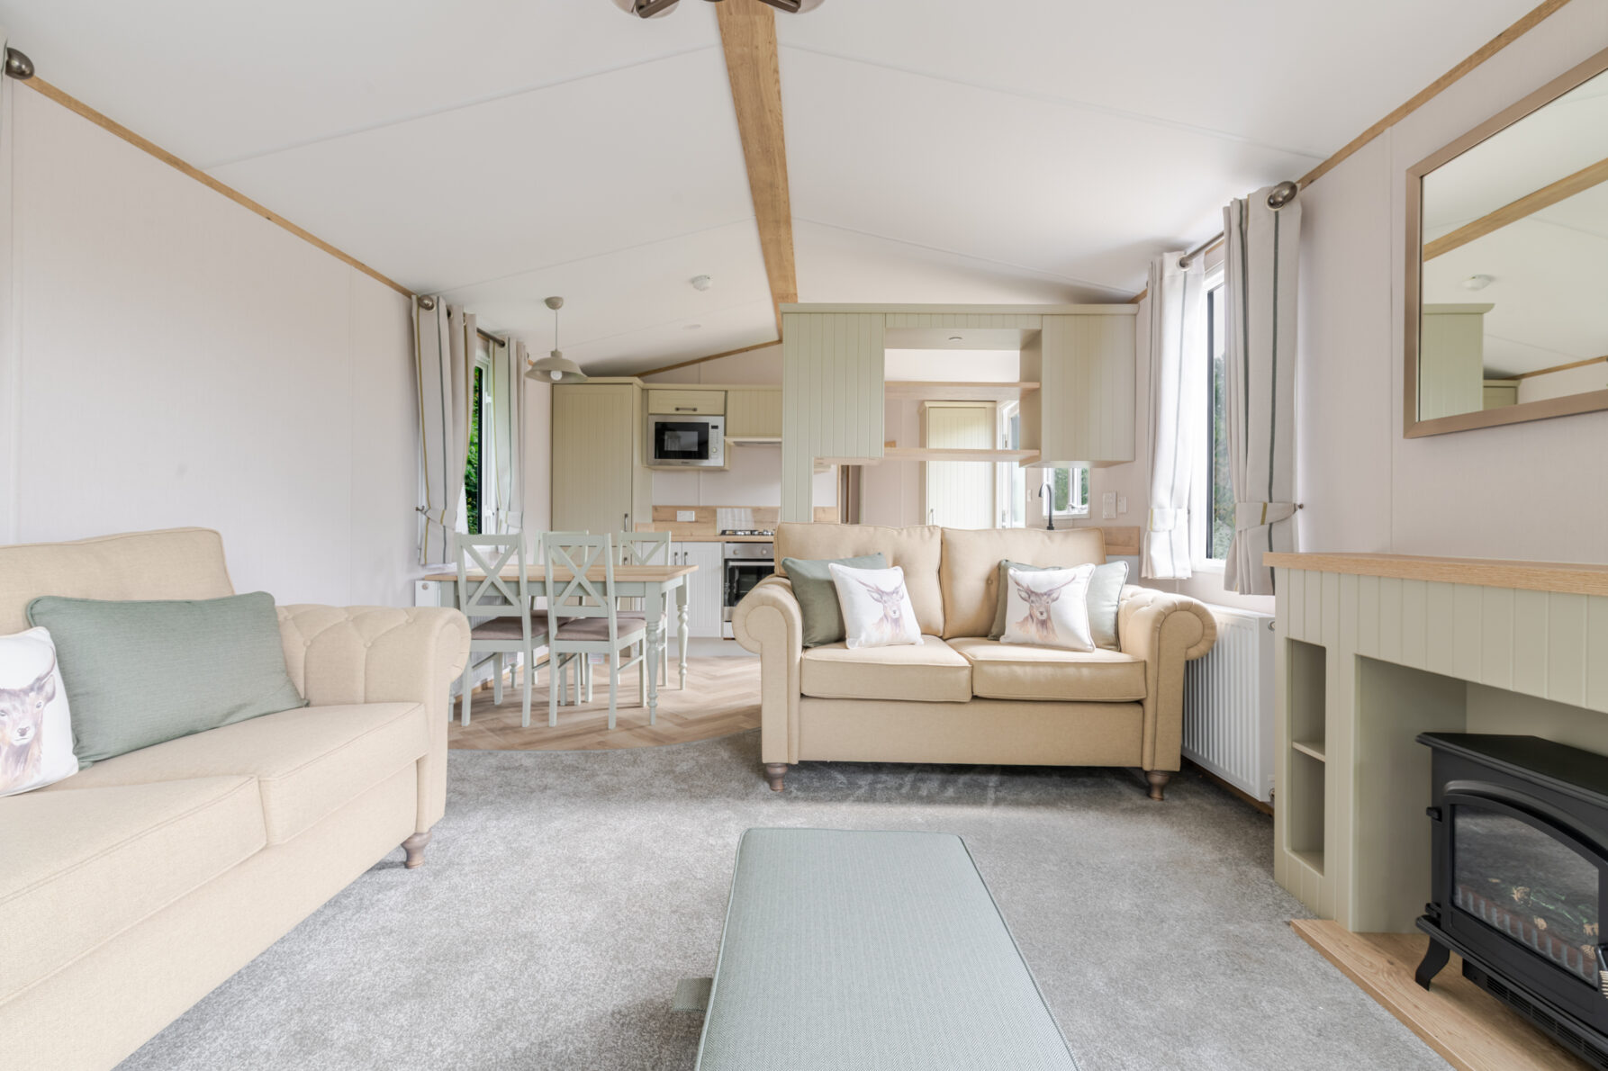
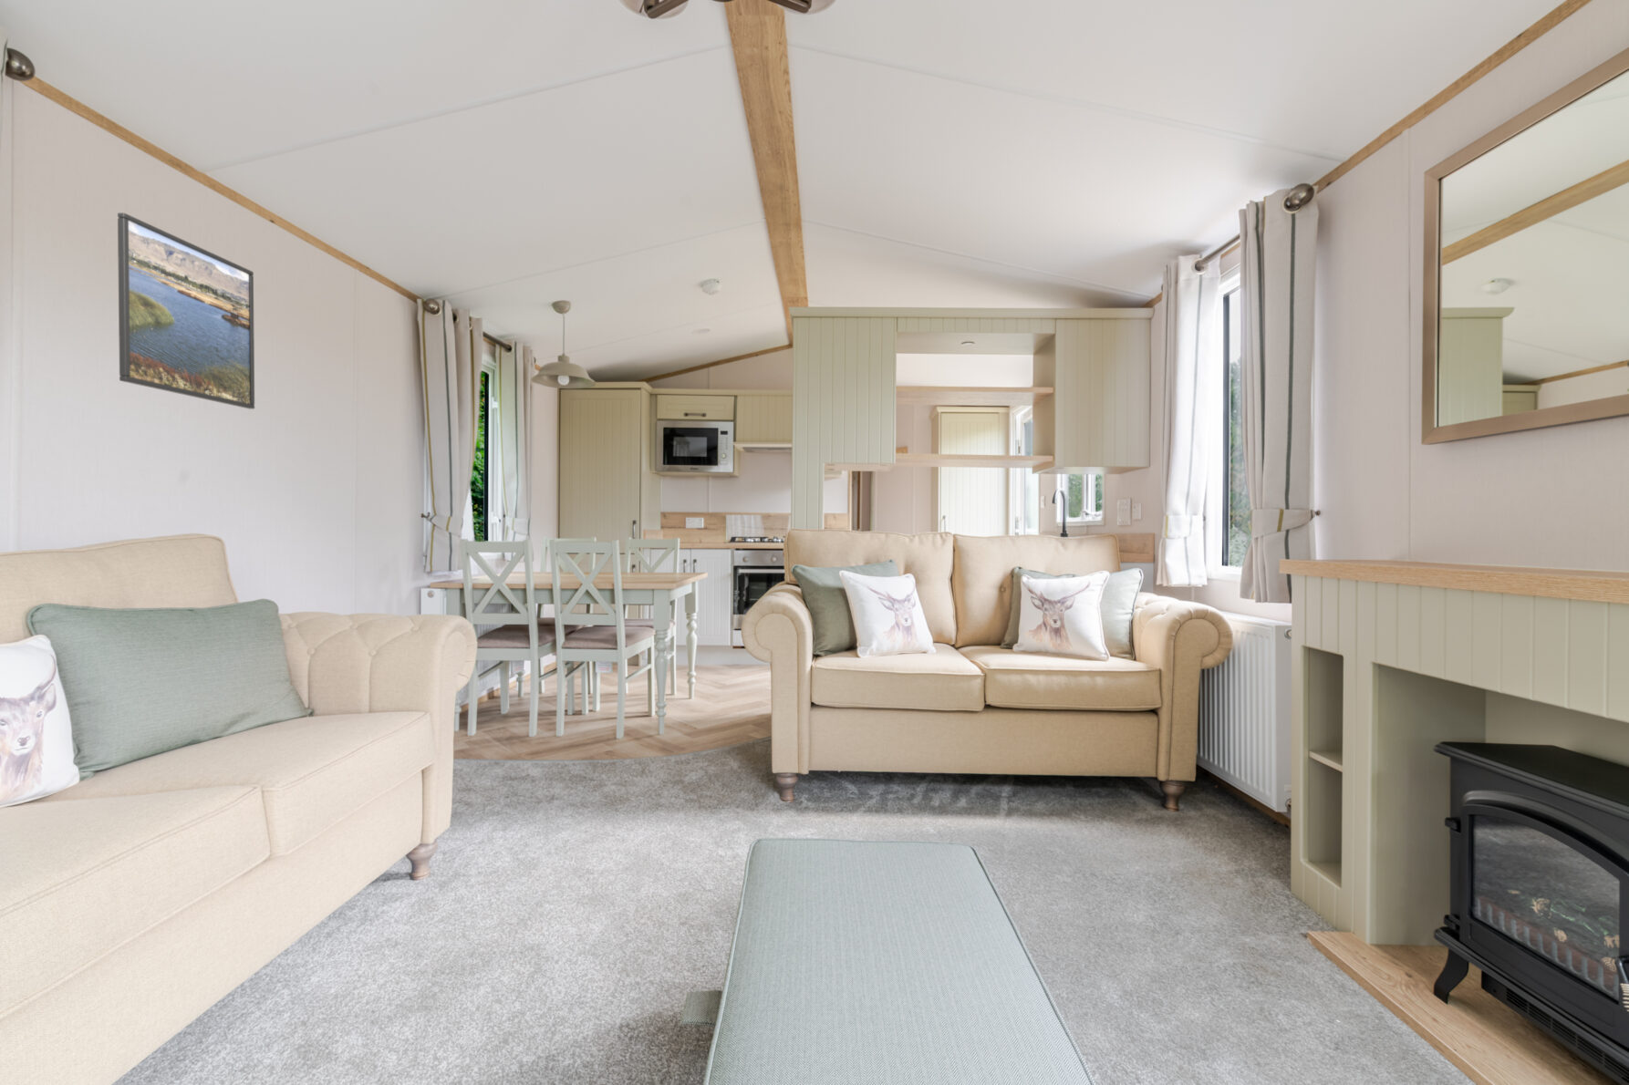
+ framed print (193, 320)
